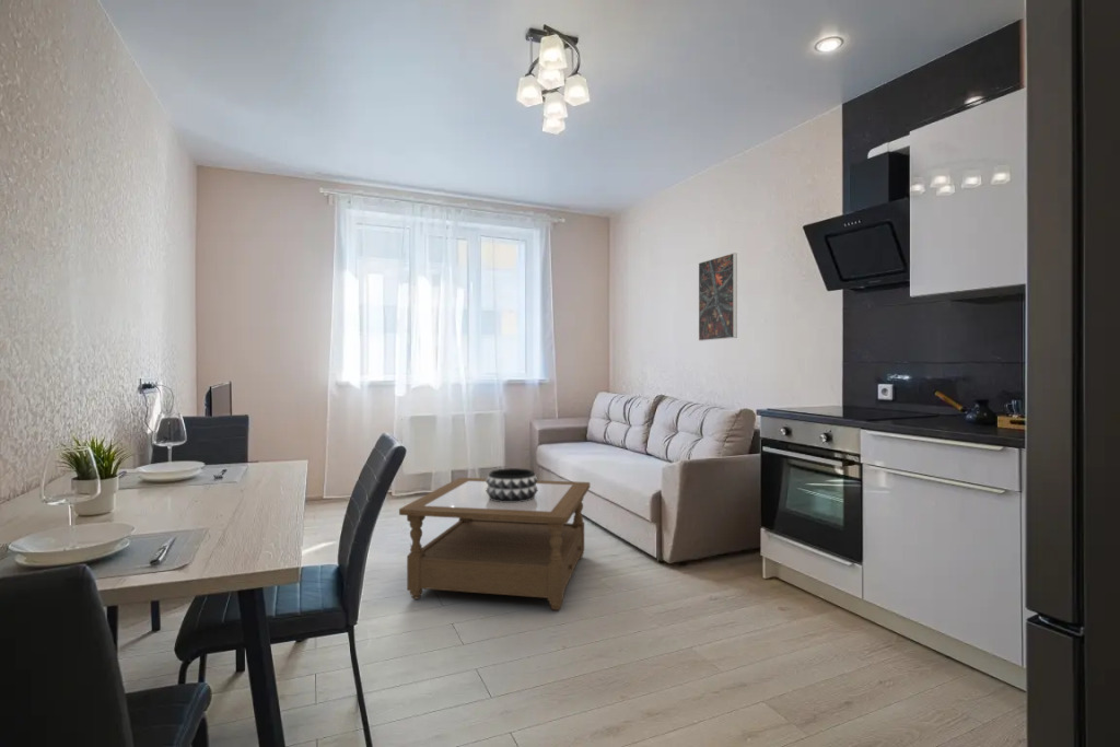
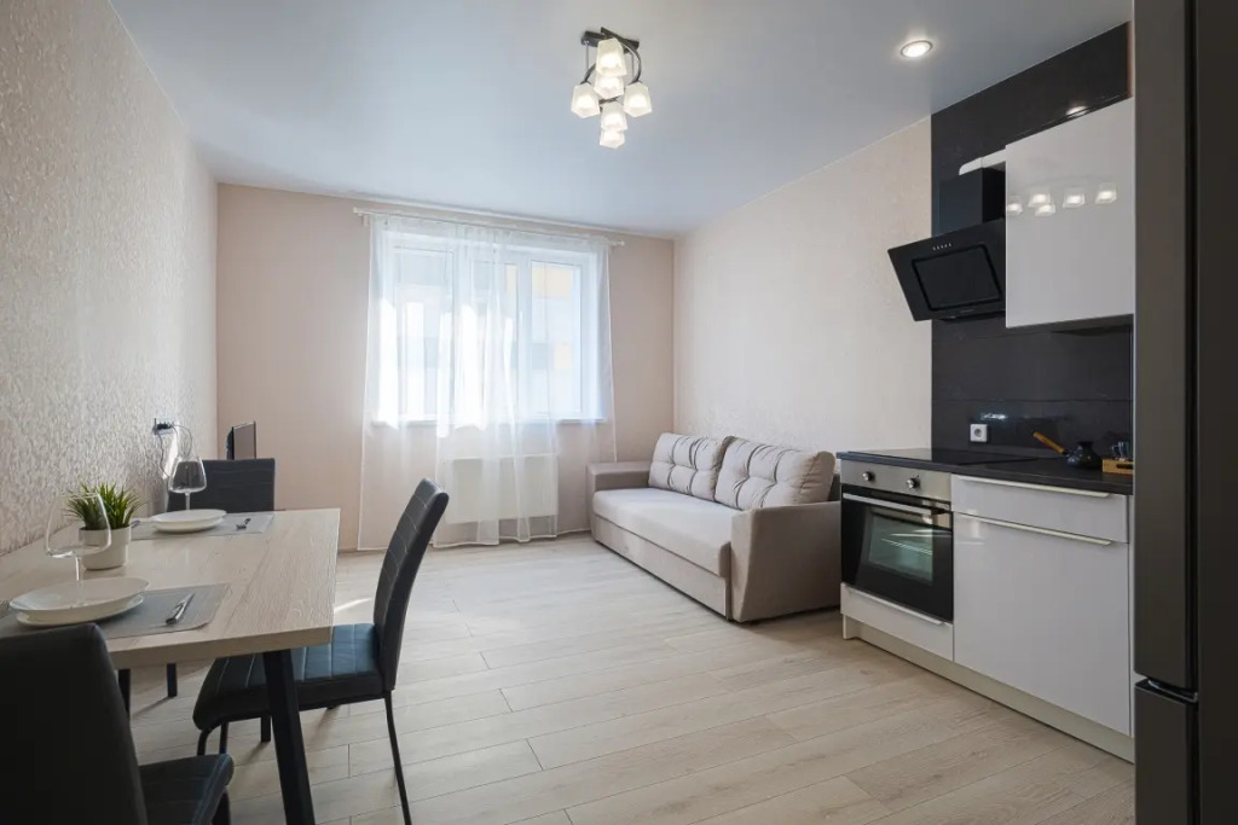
- coffee table (504, 535)
- decorative bowl (512, 483)
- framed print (716, 299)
